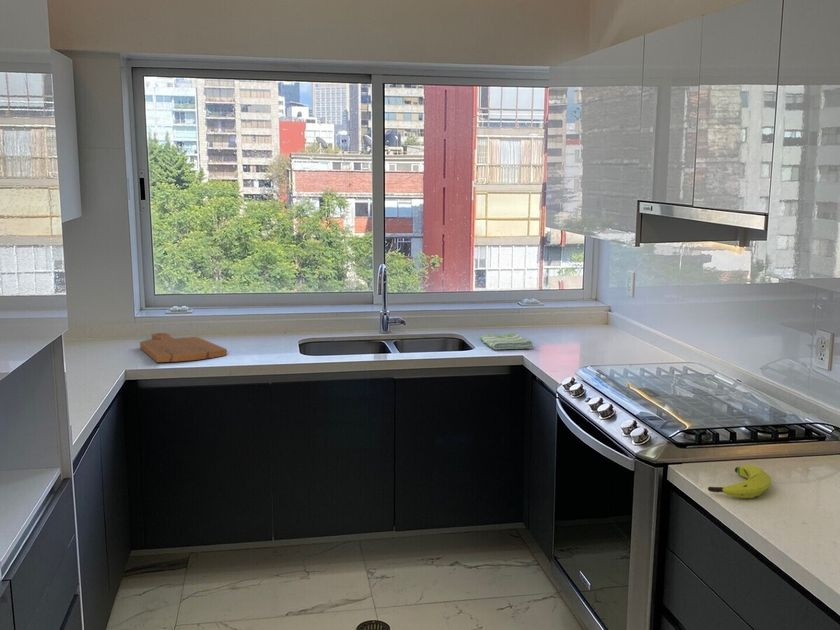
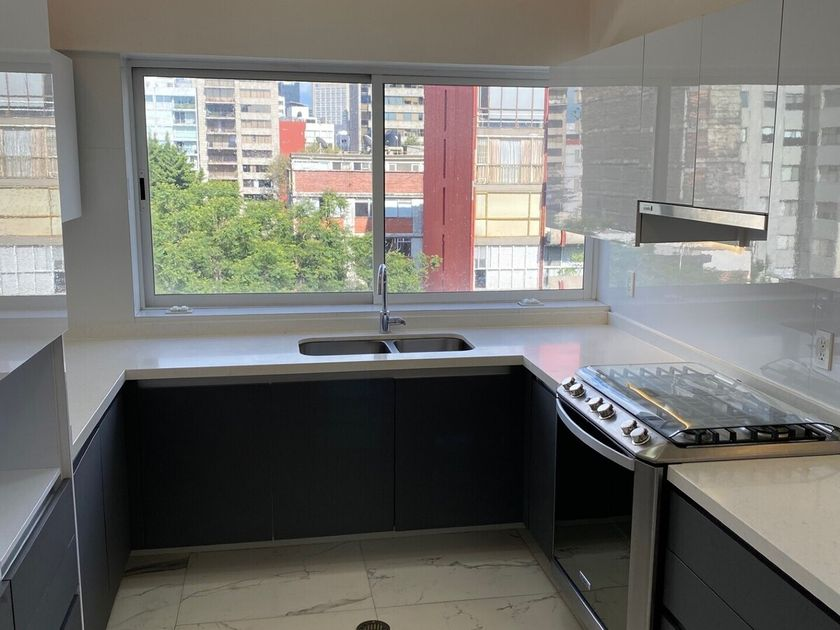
- banana (738, 473)
- cutting board (178, 347)
- dish towel (505, 340)
